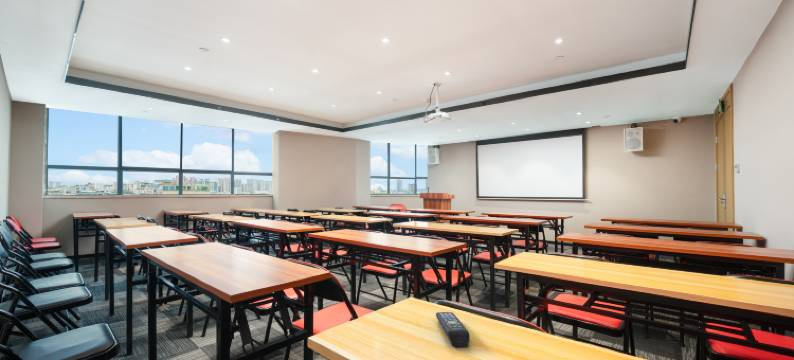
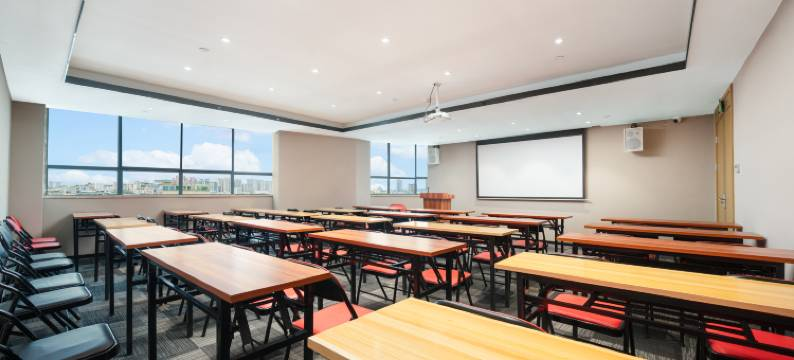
- remote control (451, 325)
